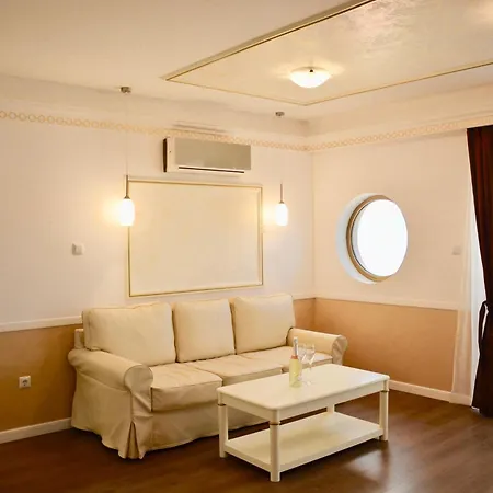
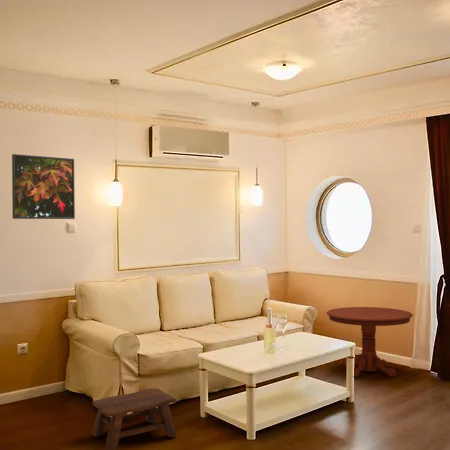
+ pedestal table (369, 342)
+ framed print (44, 187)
+ stool (133, 416)
